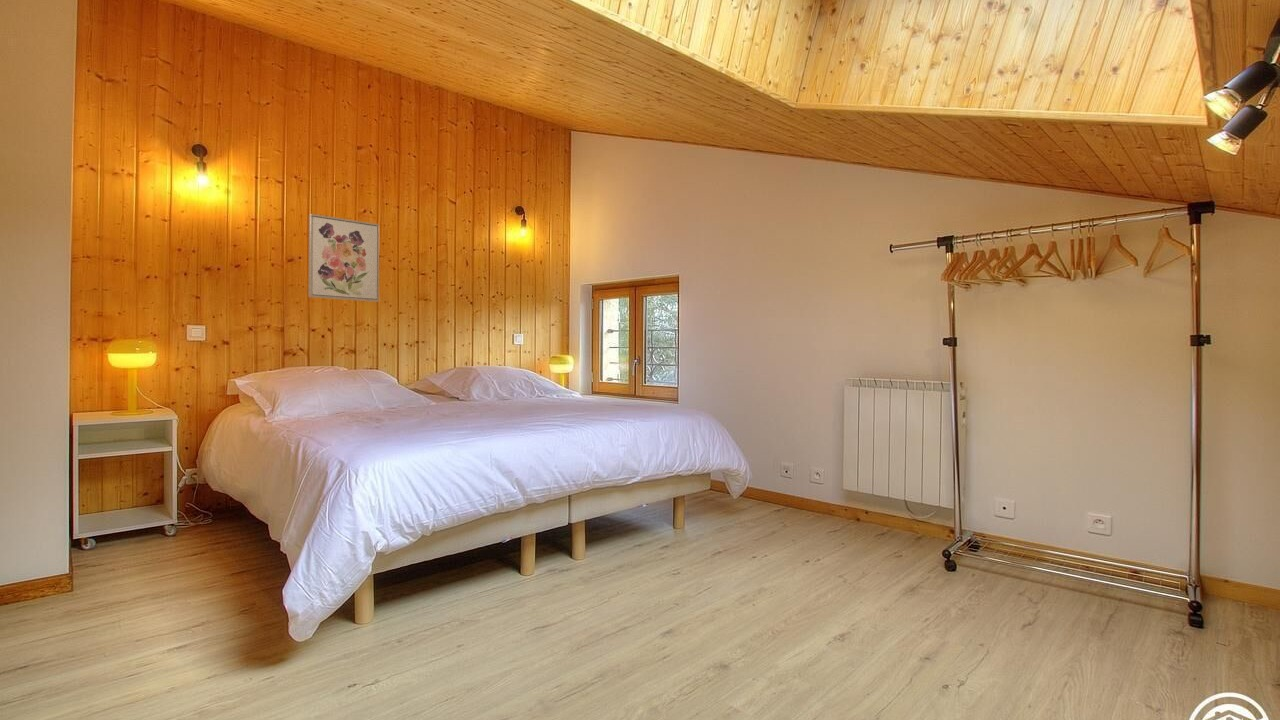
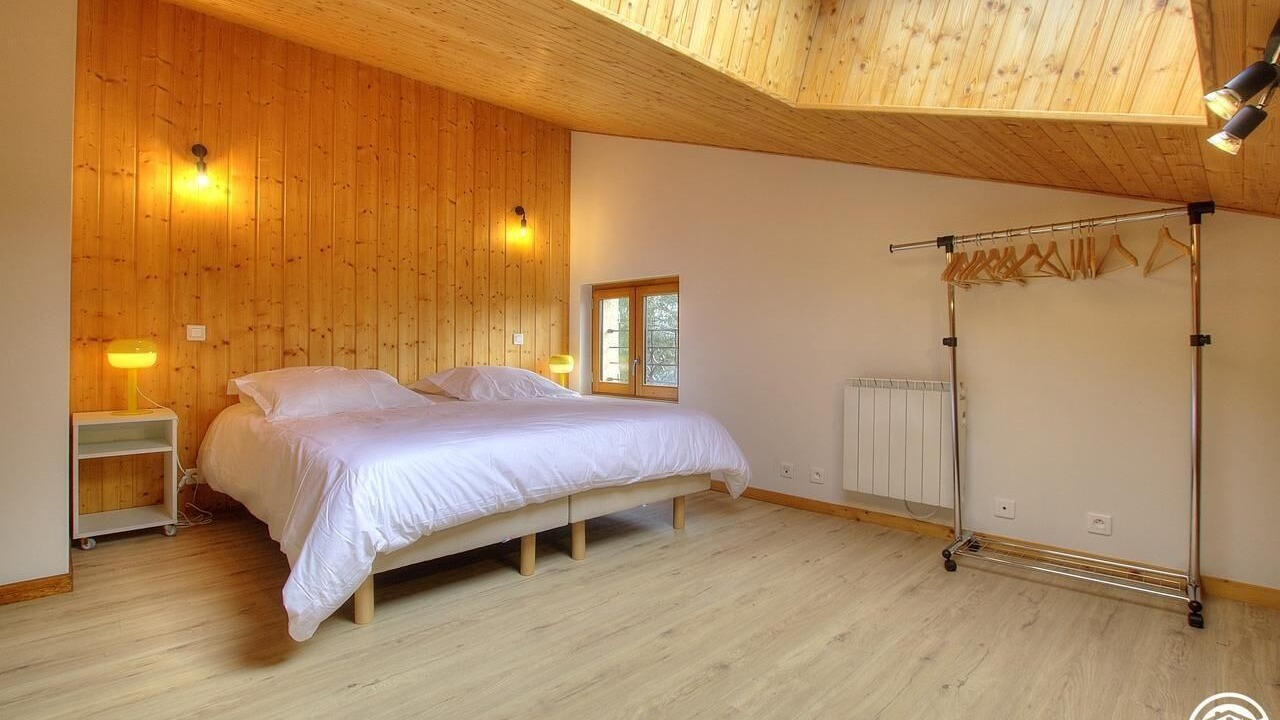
- wall art (345, 259)
